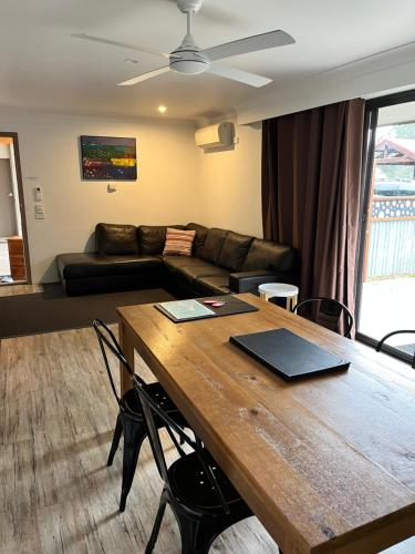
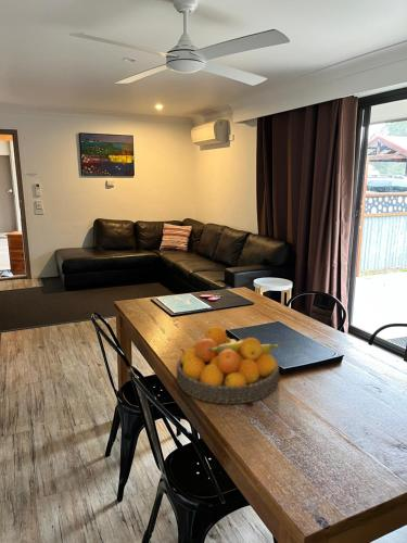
+ fruit bowl (227, 356)
